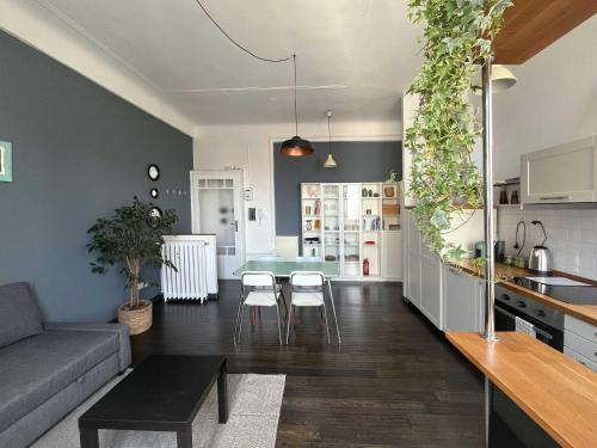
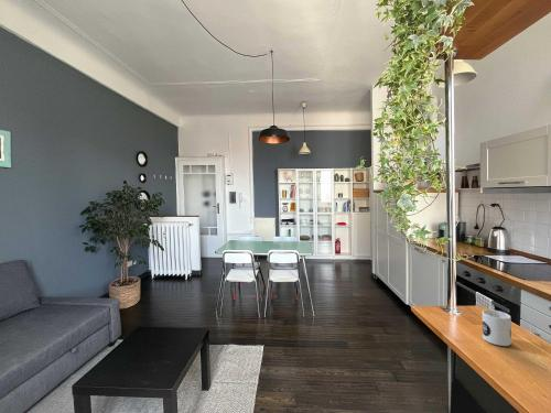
+ mug (494, 325)
